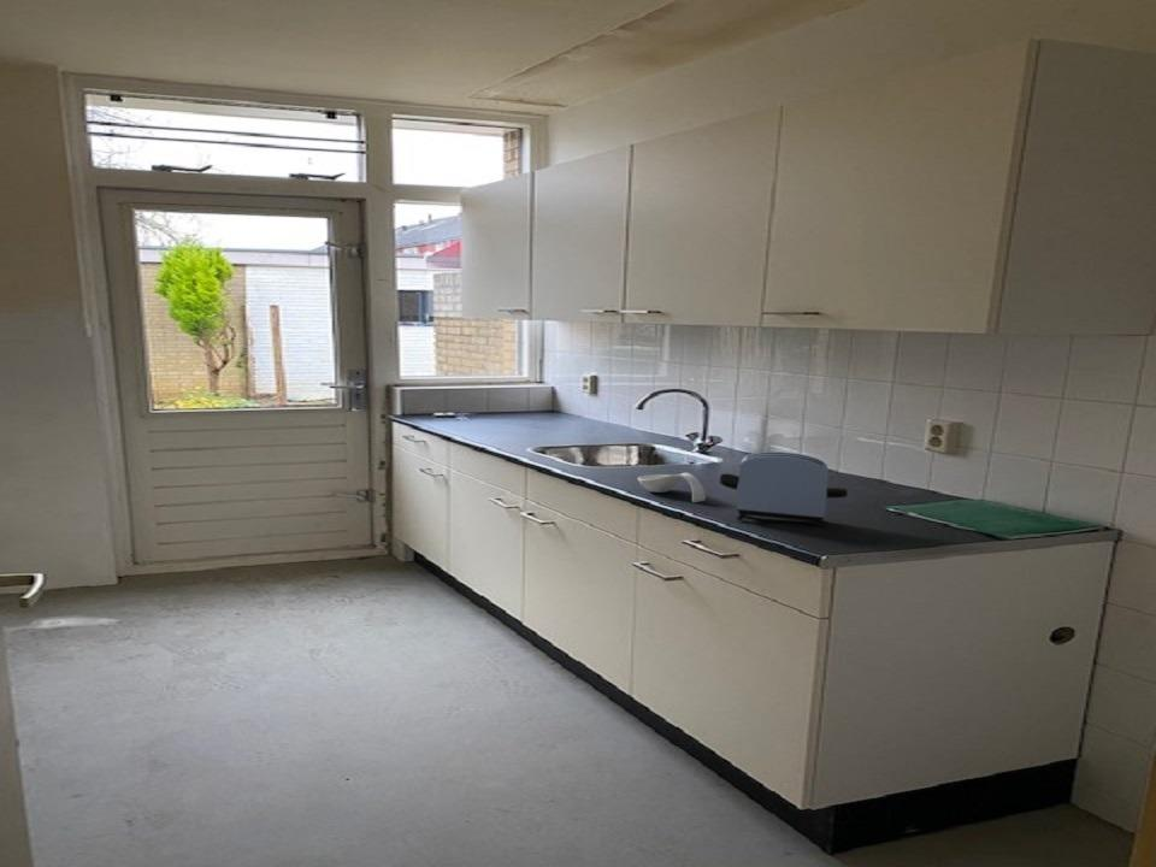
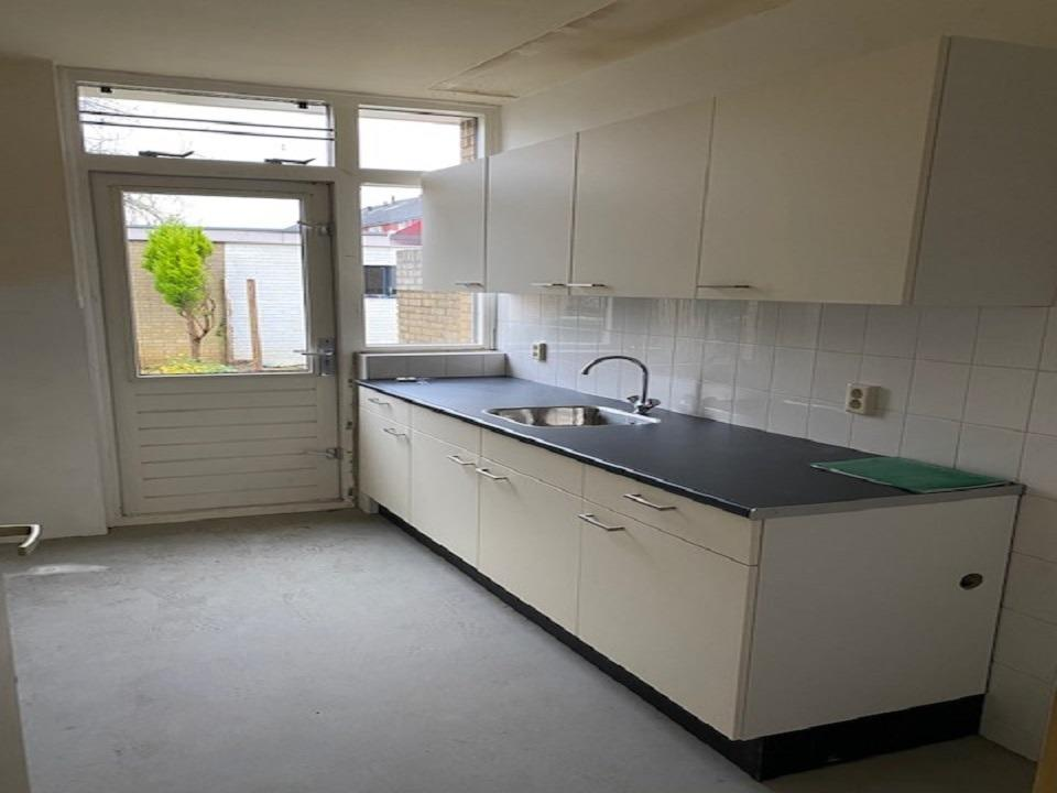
- toaster (782, 486)
- spoon rest (672, 482)
